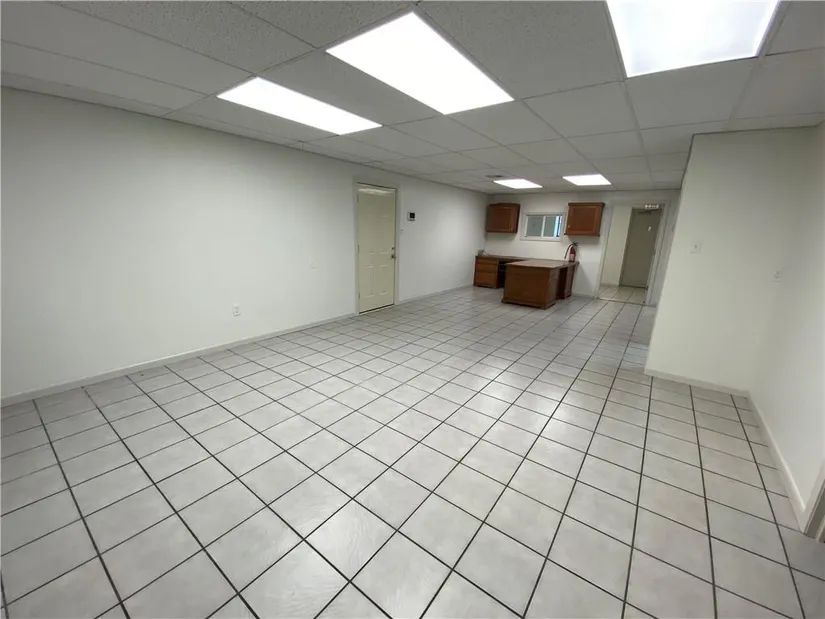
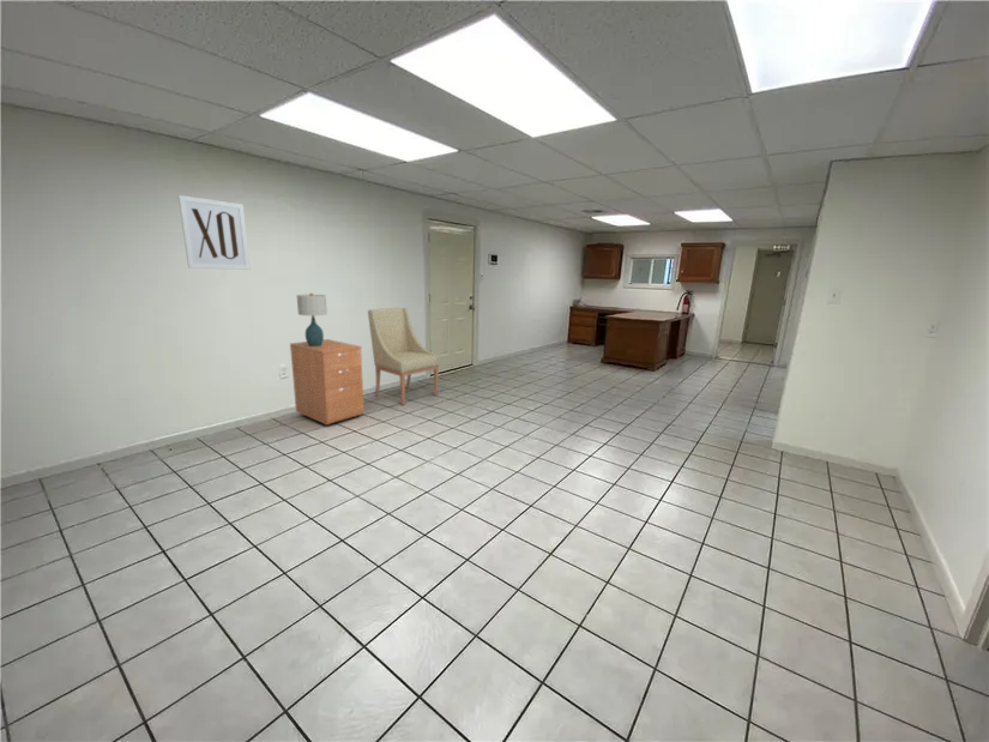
+ table lamp (313, 319)
+ drawer unit (327, 380)
+ wall art (216, 235)
+ chair (403, 354)
